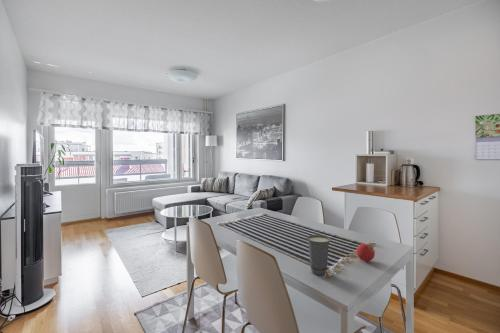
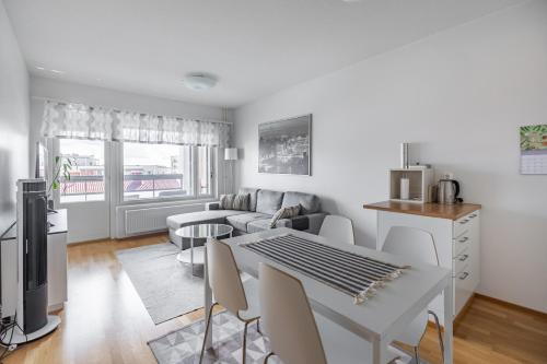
- cup (318, 255)
- fruit (365, 252)
